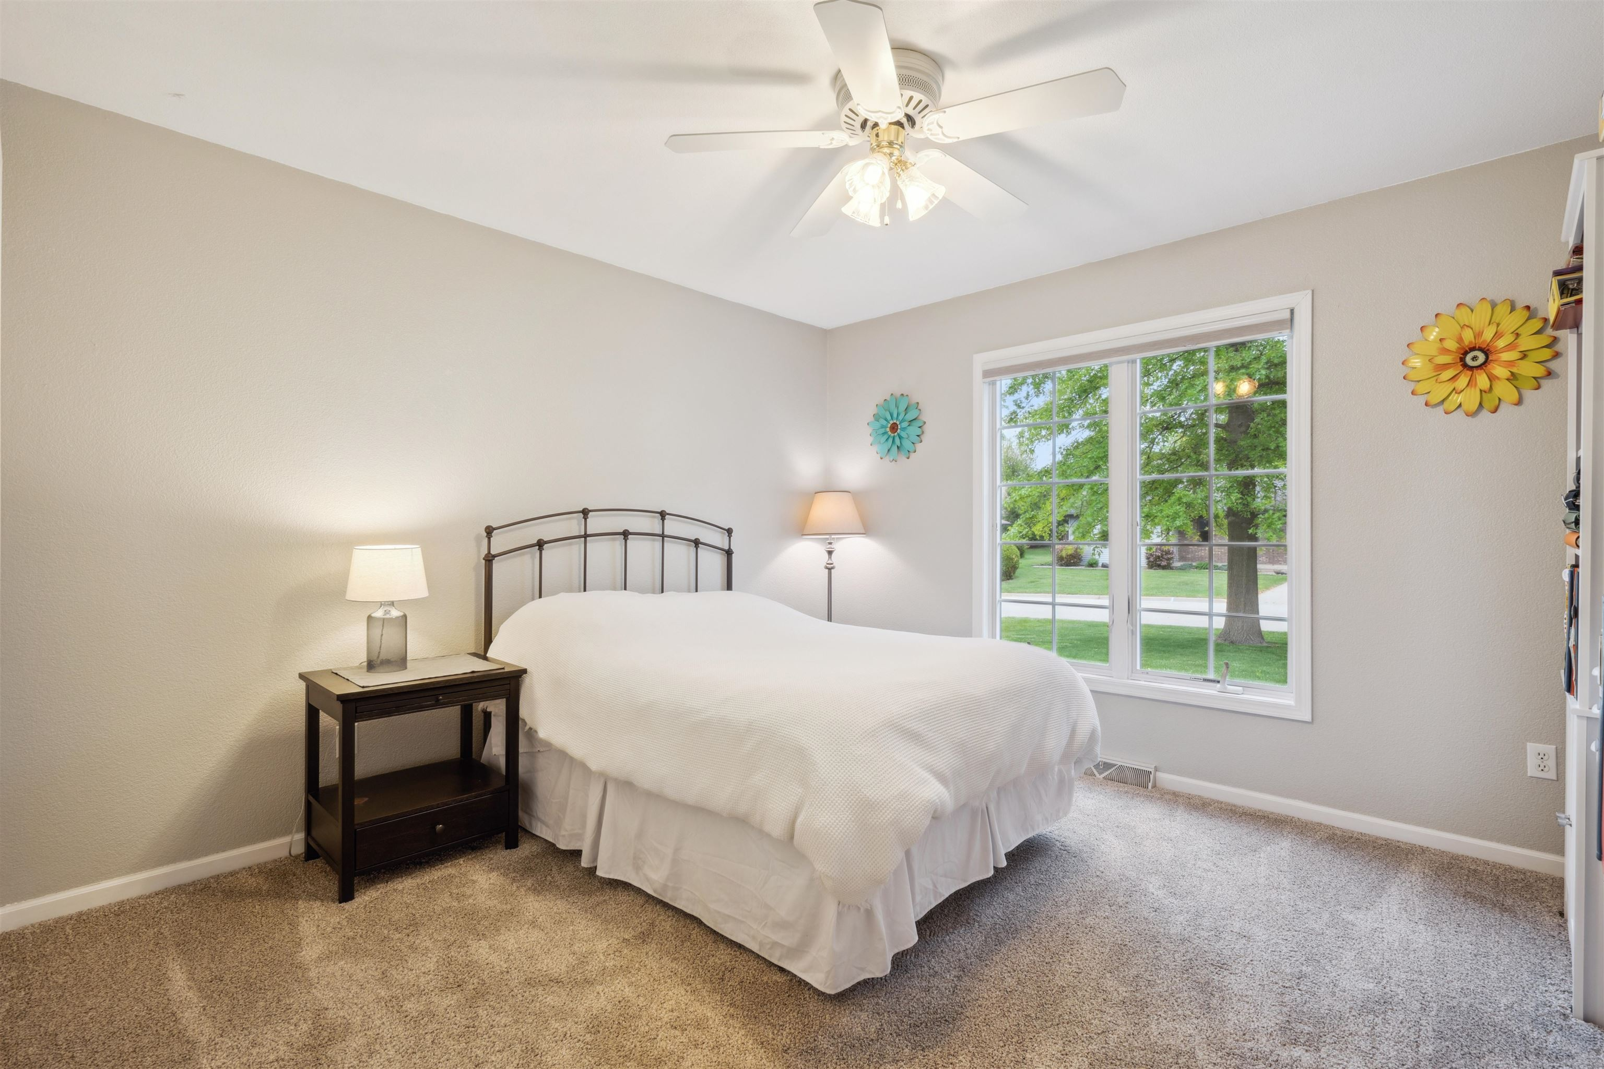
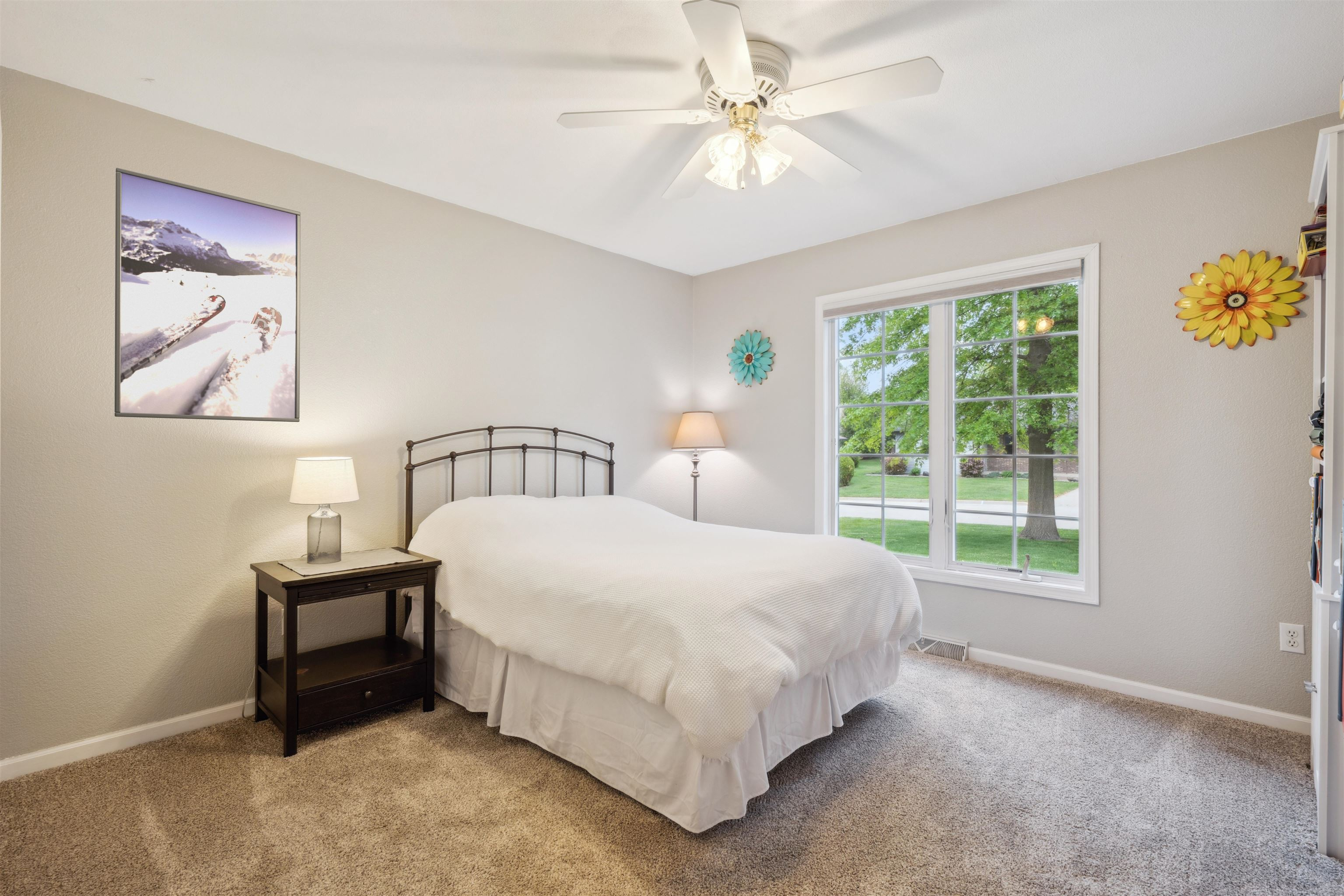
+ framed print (215, 306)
